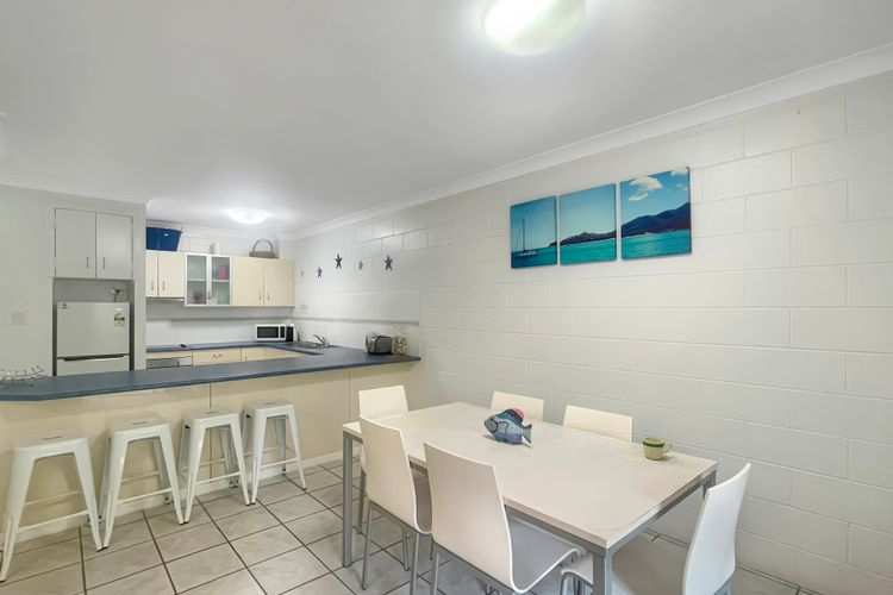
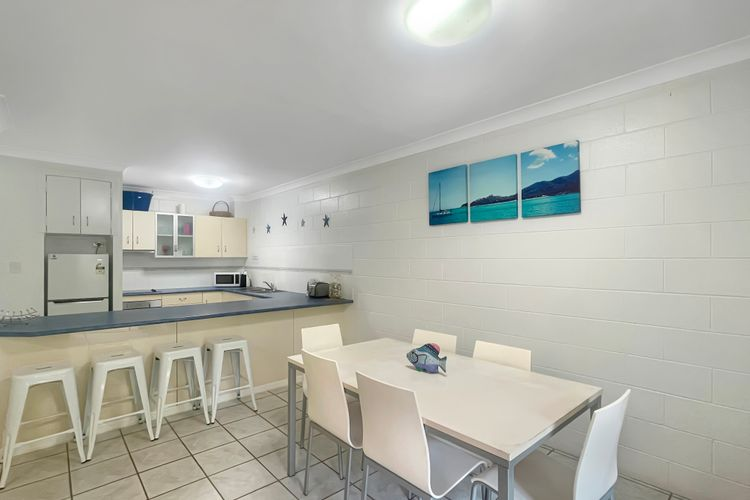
- mug (657, 447)
